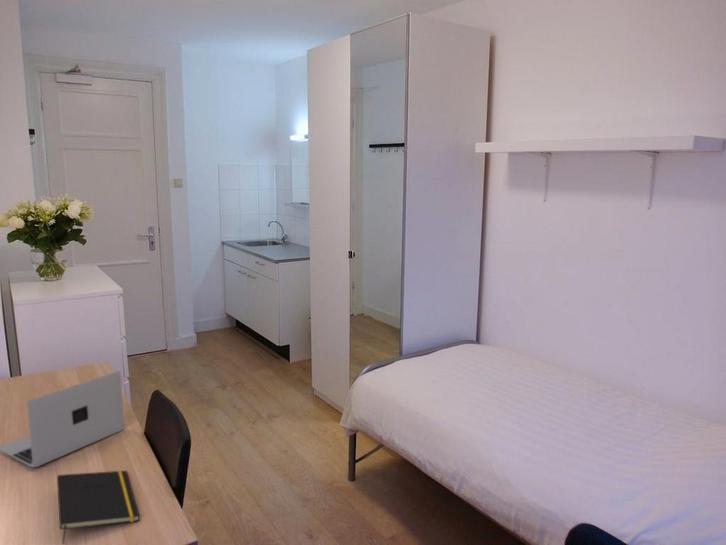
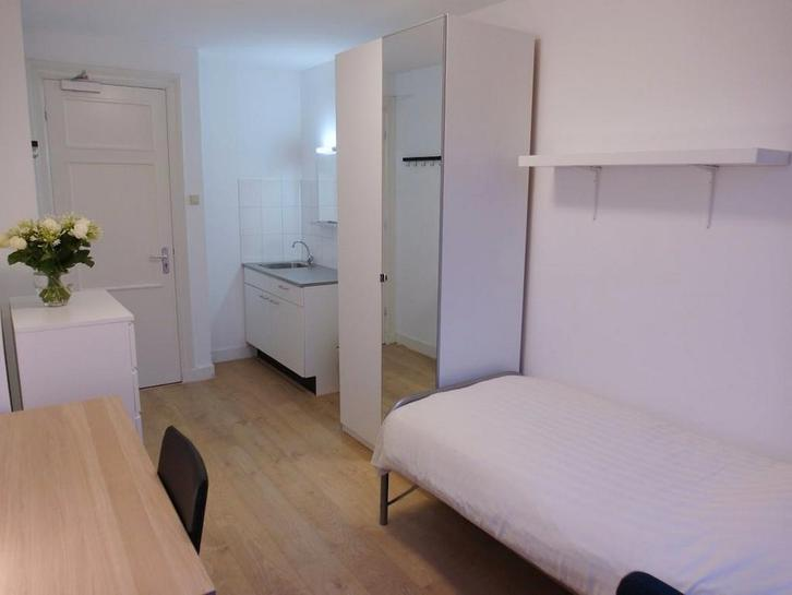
- laptop (60, 409)
- notepad (96, 497)
